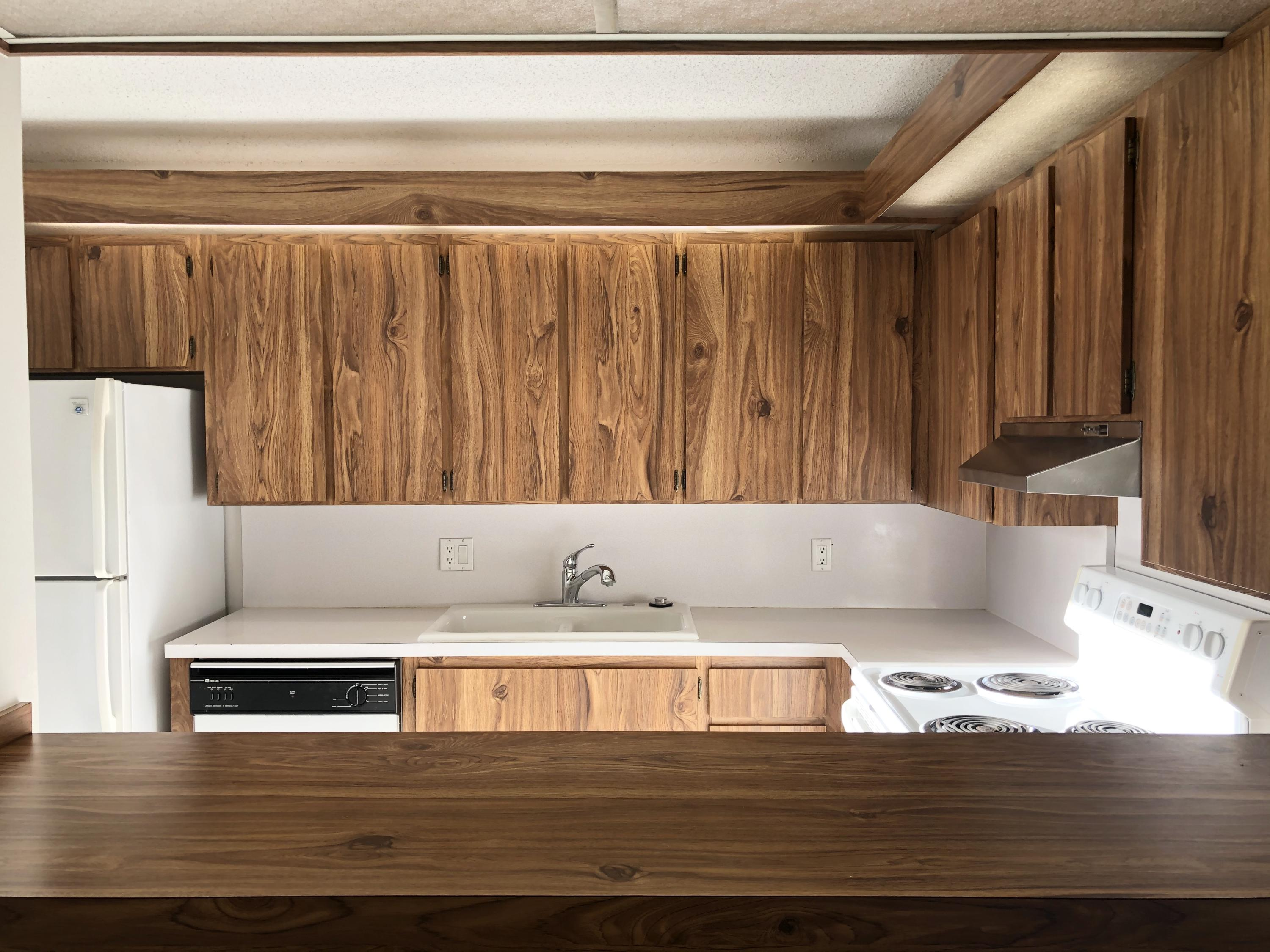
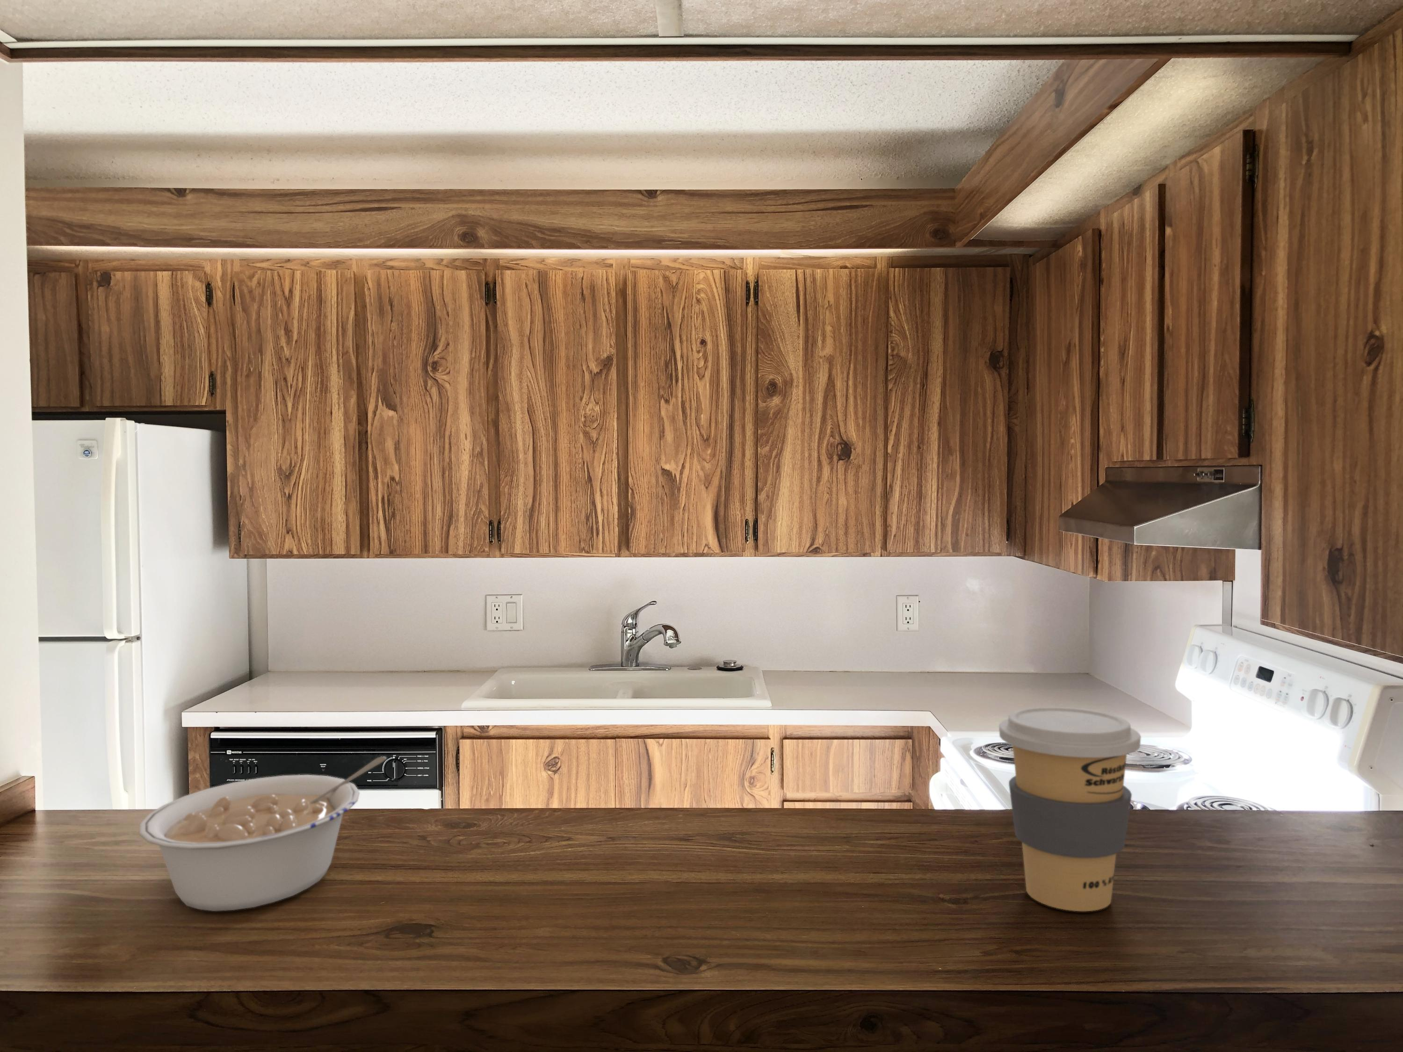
+ legume (261, 832)
+ coffee cup (1067, 807)
